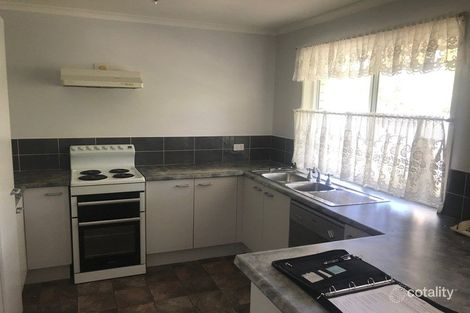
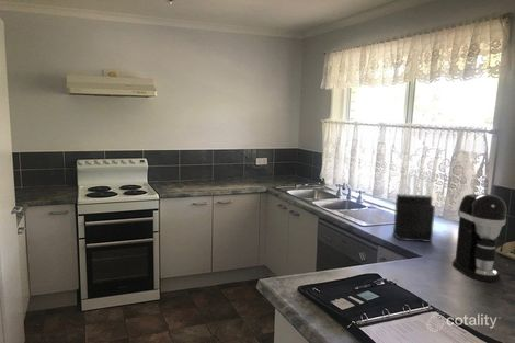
+ knife block (414, 207)
+ coffee maker (479, 232)
